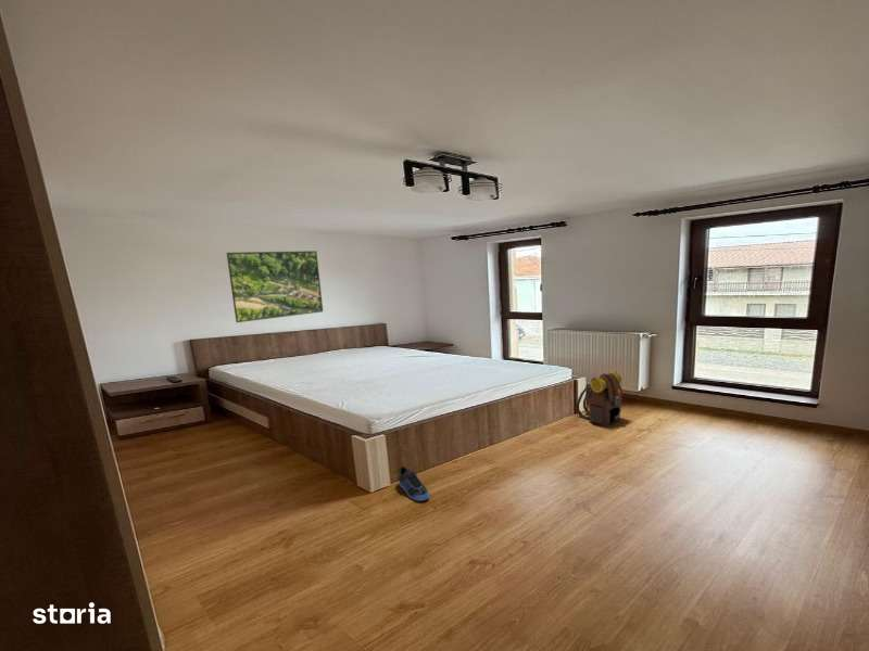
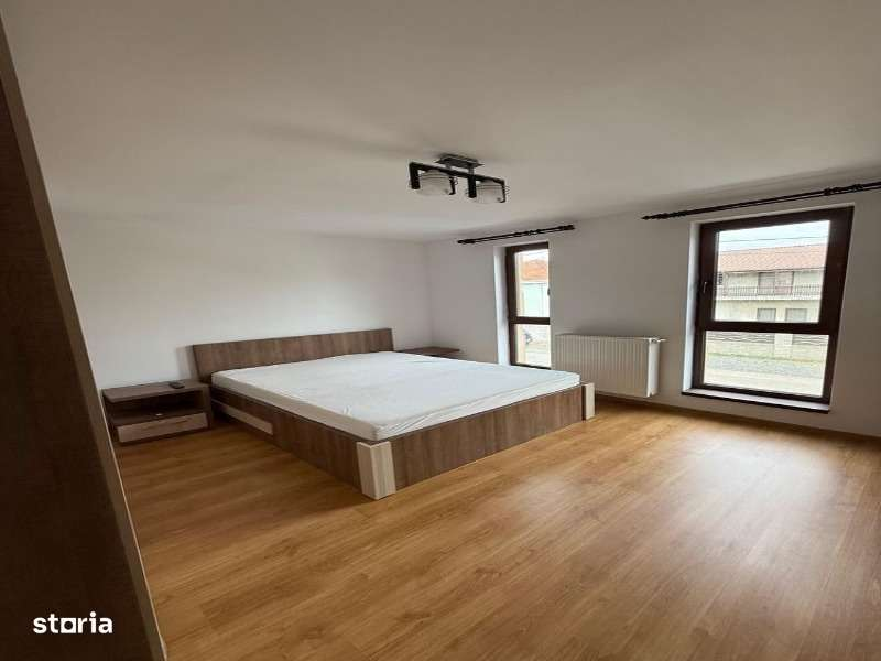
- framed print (278, 284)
- backpack (599, 395)
- sneaker (412, 482)
